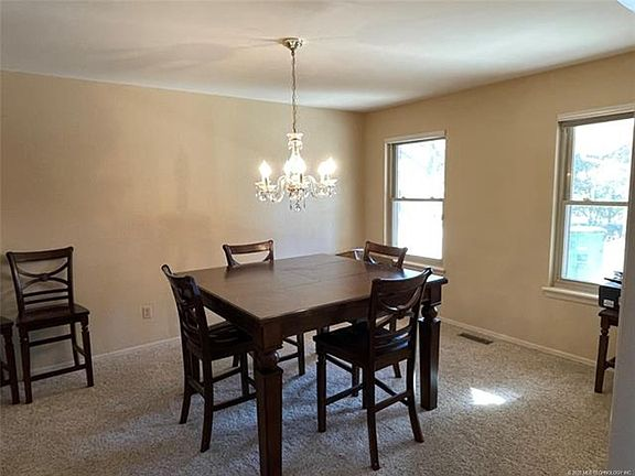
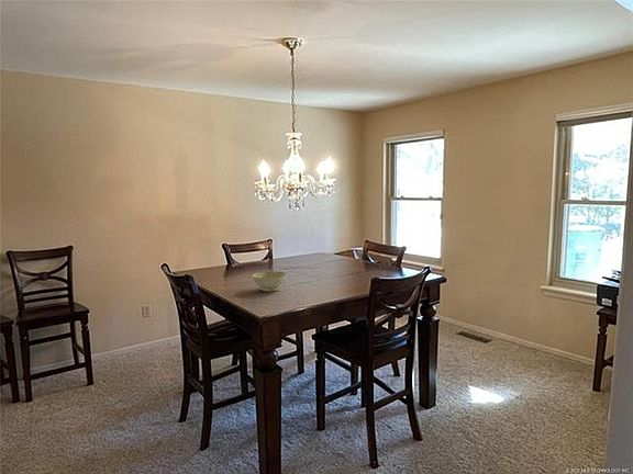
+ bowl (269, 281)
